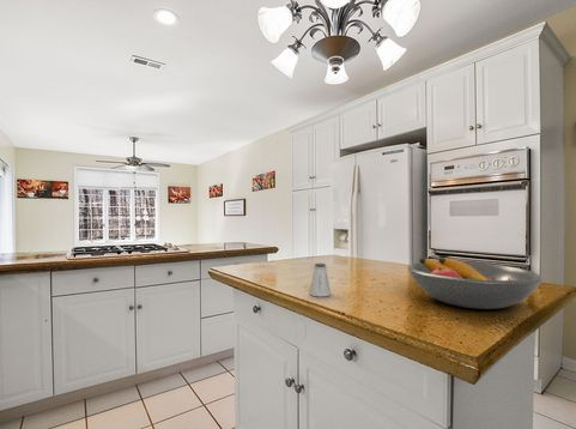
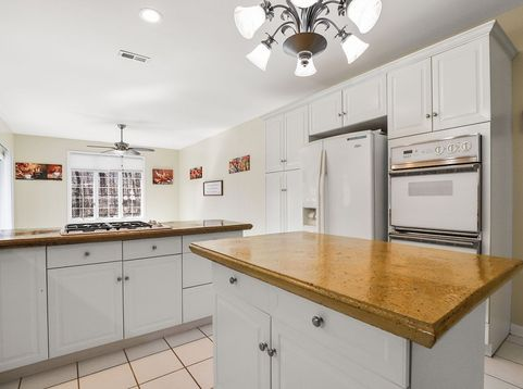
- saltshaker (320, 278)
- fruit bowl (468, 282)
